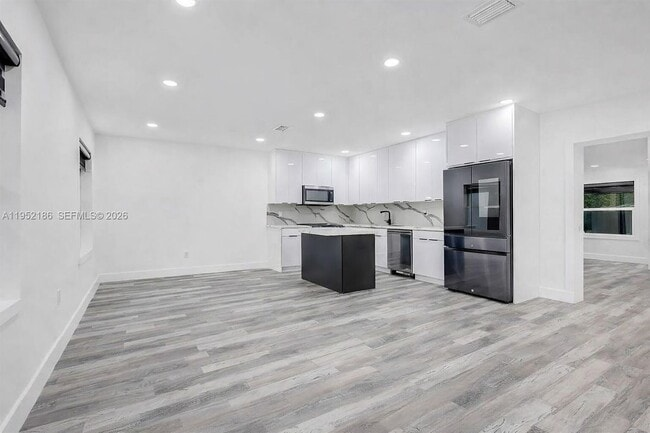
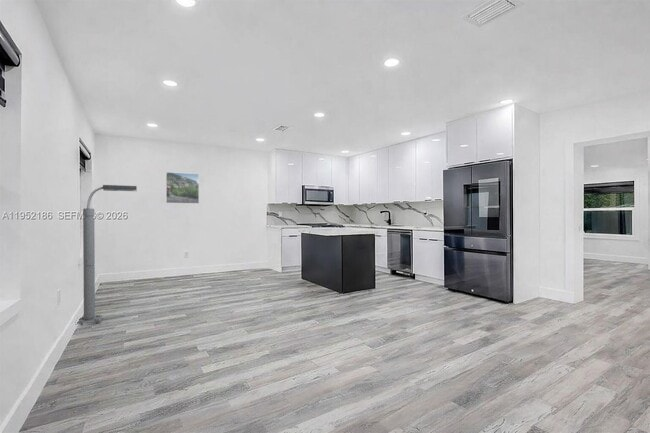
+ floor lamp (94, 252)
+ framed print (182, 188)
